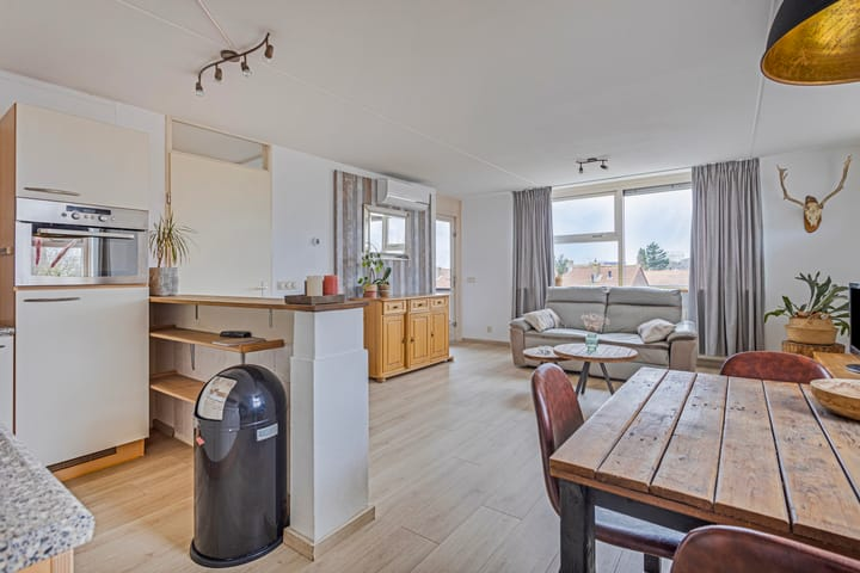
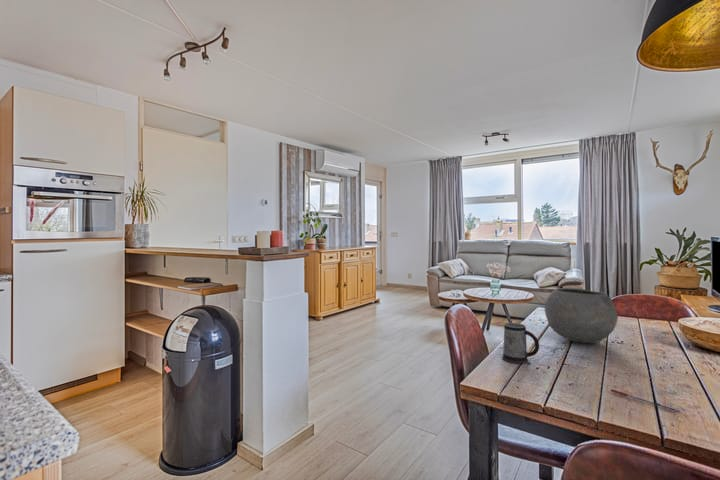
+ pen (643, 400)
+ bowl (579, 315)
+ mug (520, 343)
